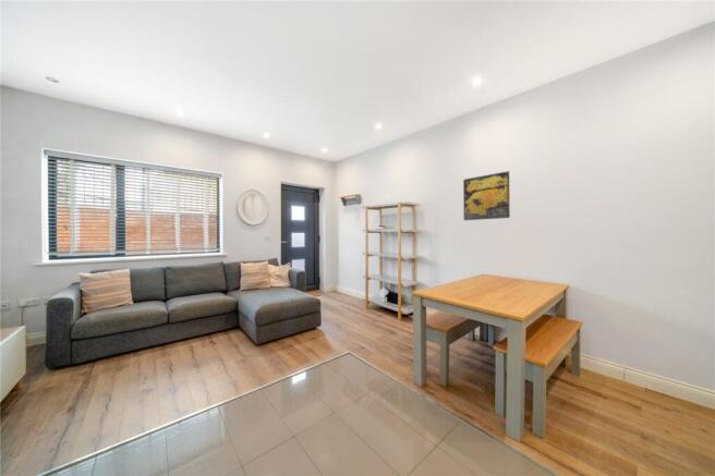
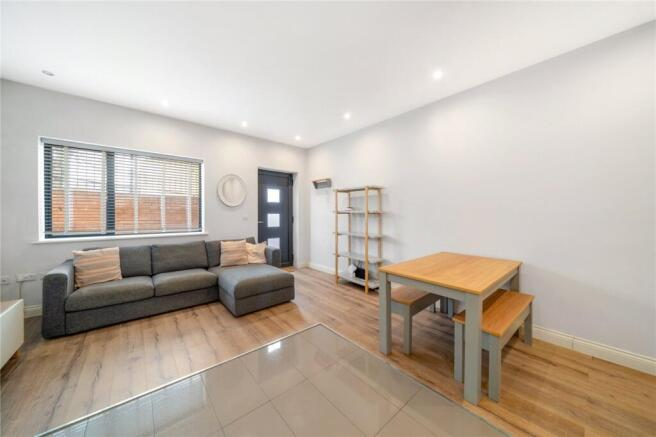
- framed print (485, 197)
